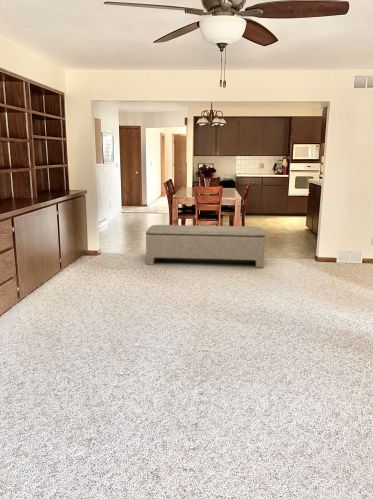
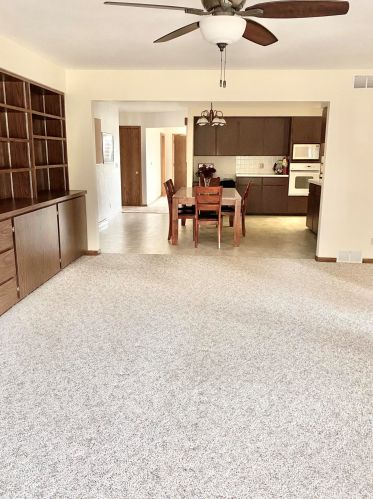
- bench (205, 245)
